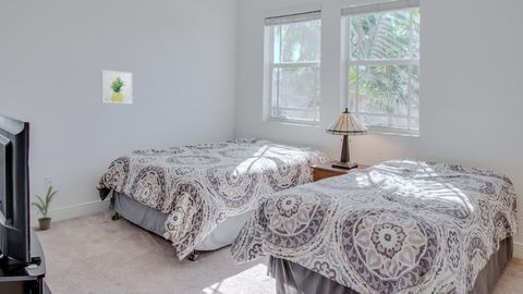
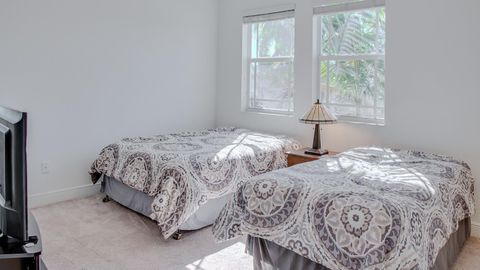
- wall art (117, 87)
- potted plant (47, 208)
